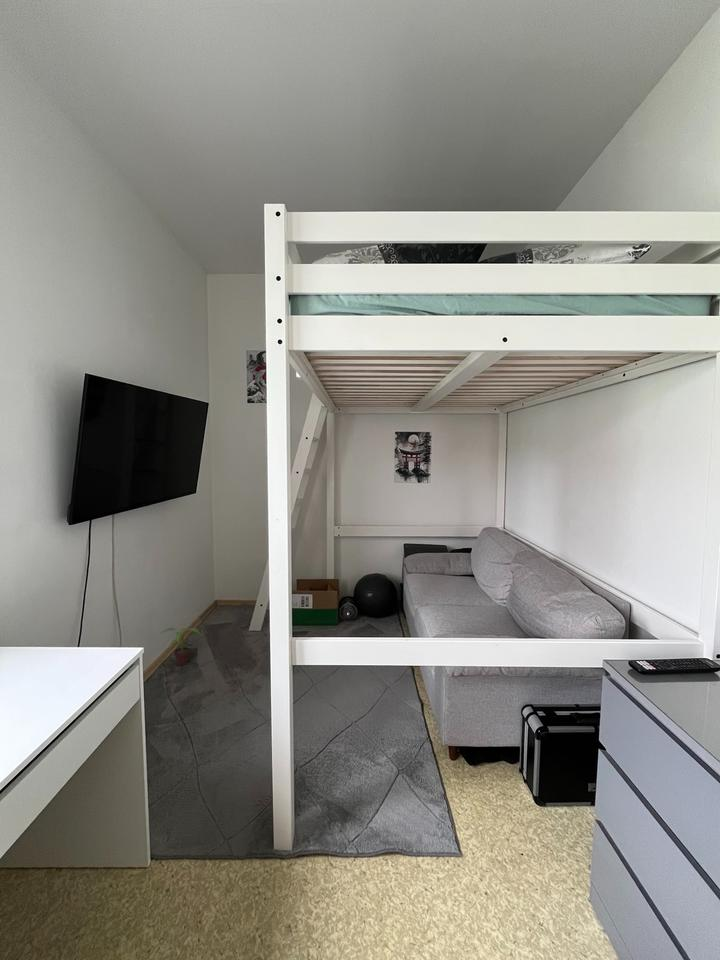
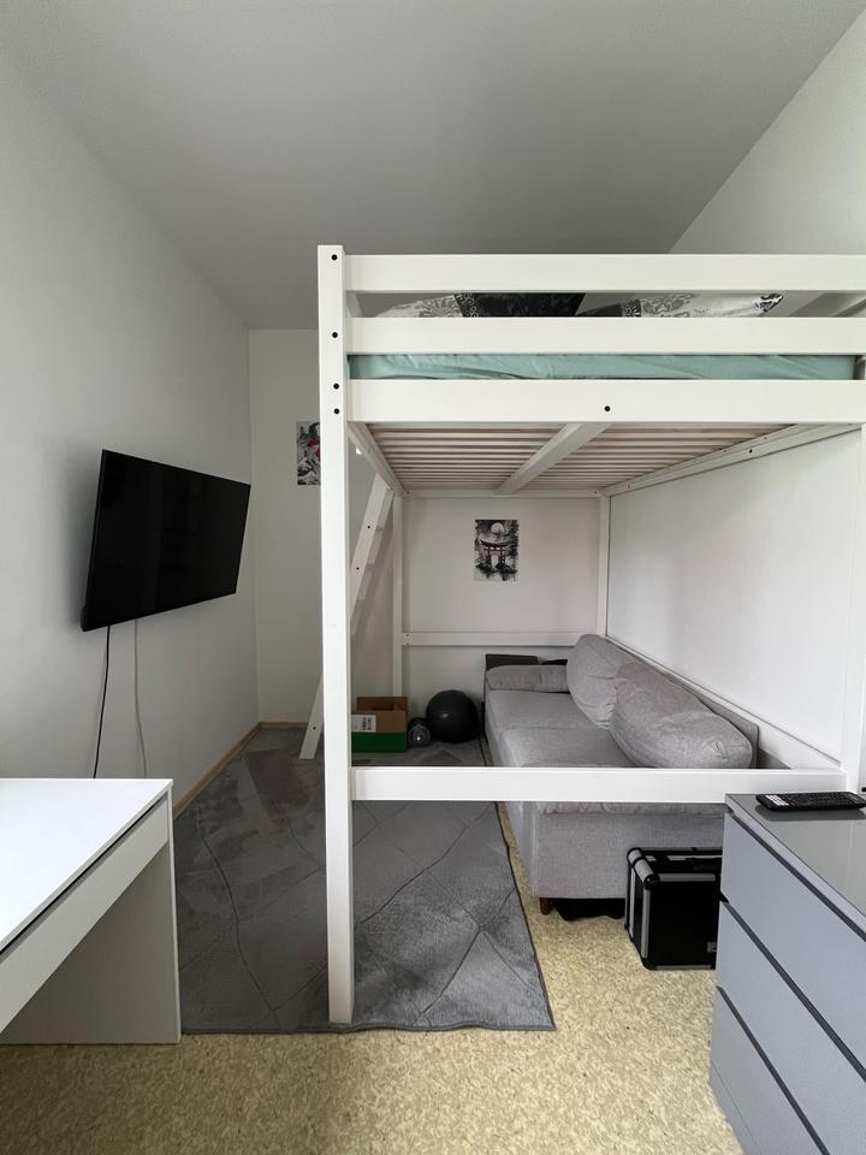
- potted plant (181, 645)
